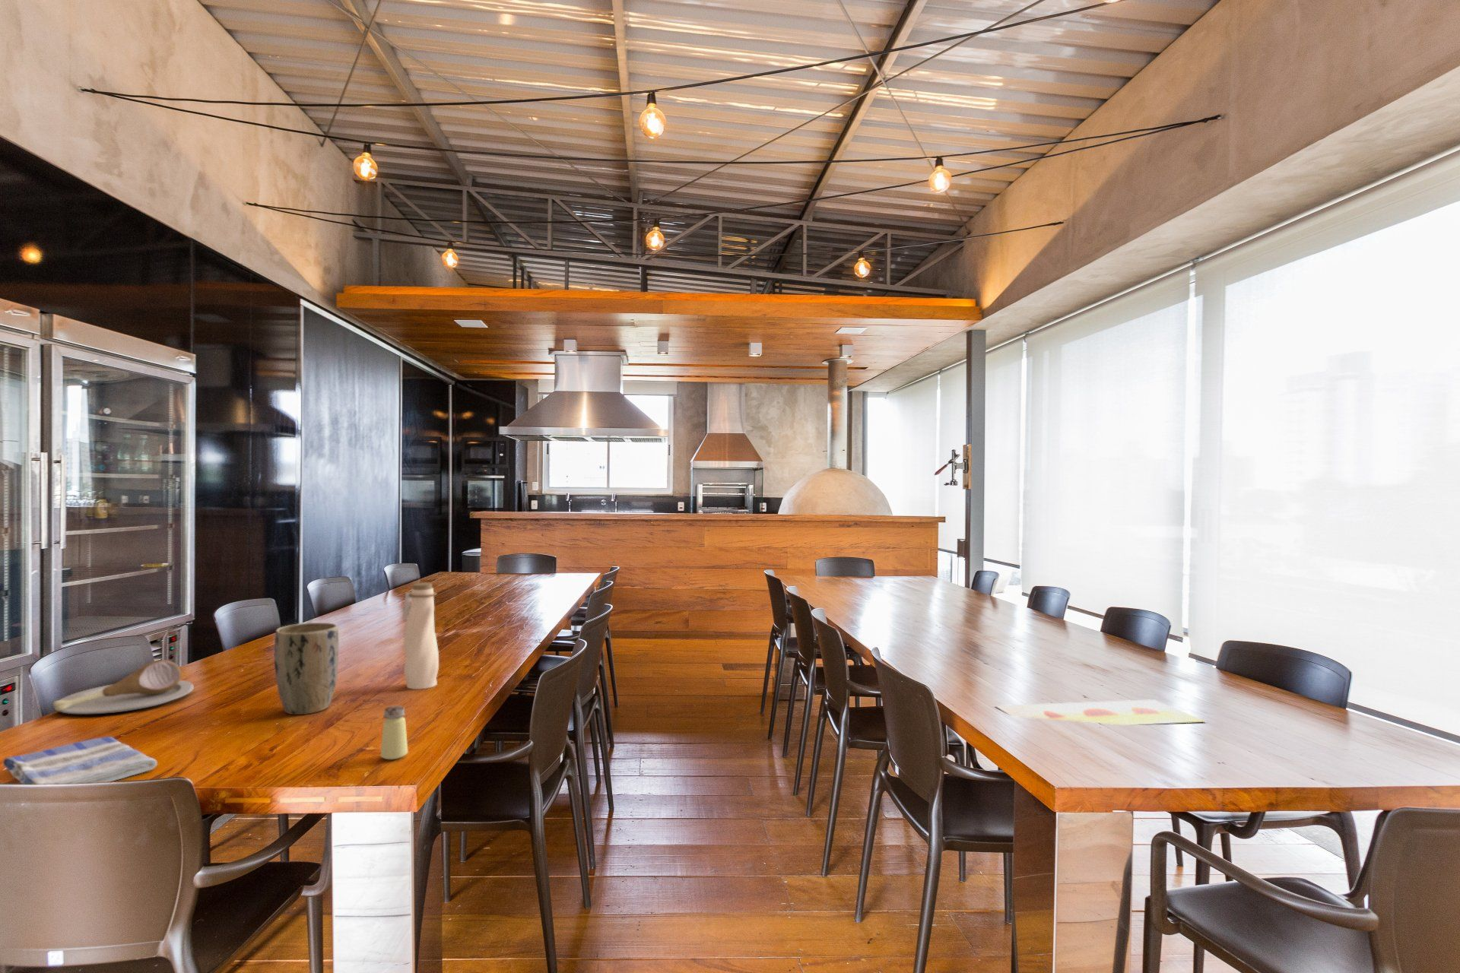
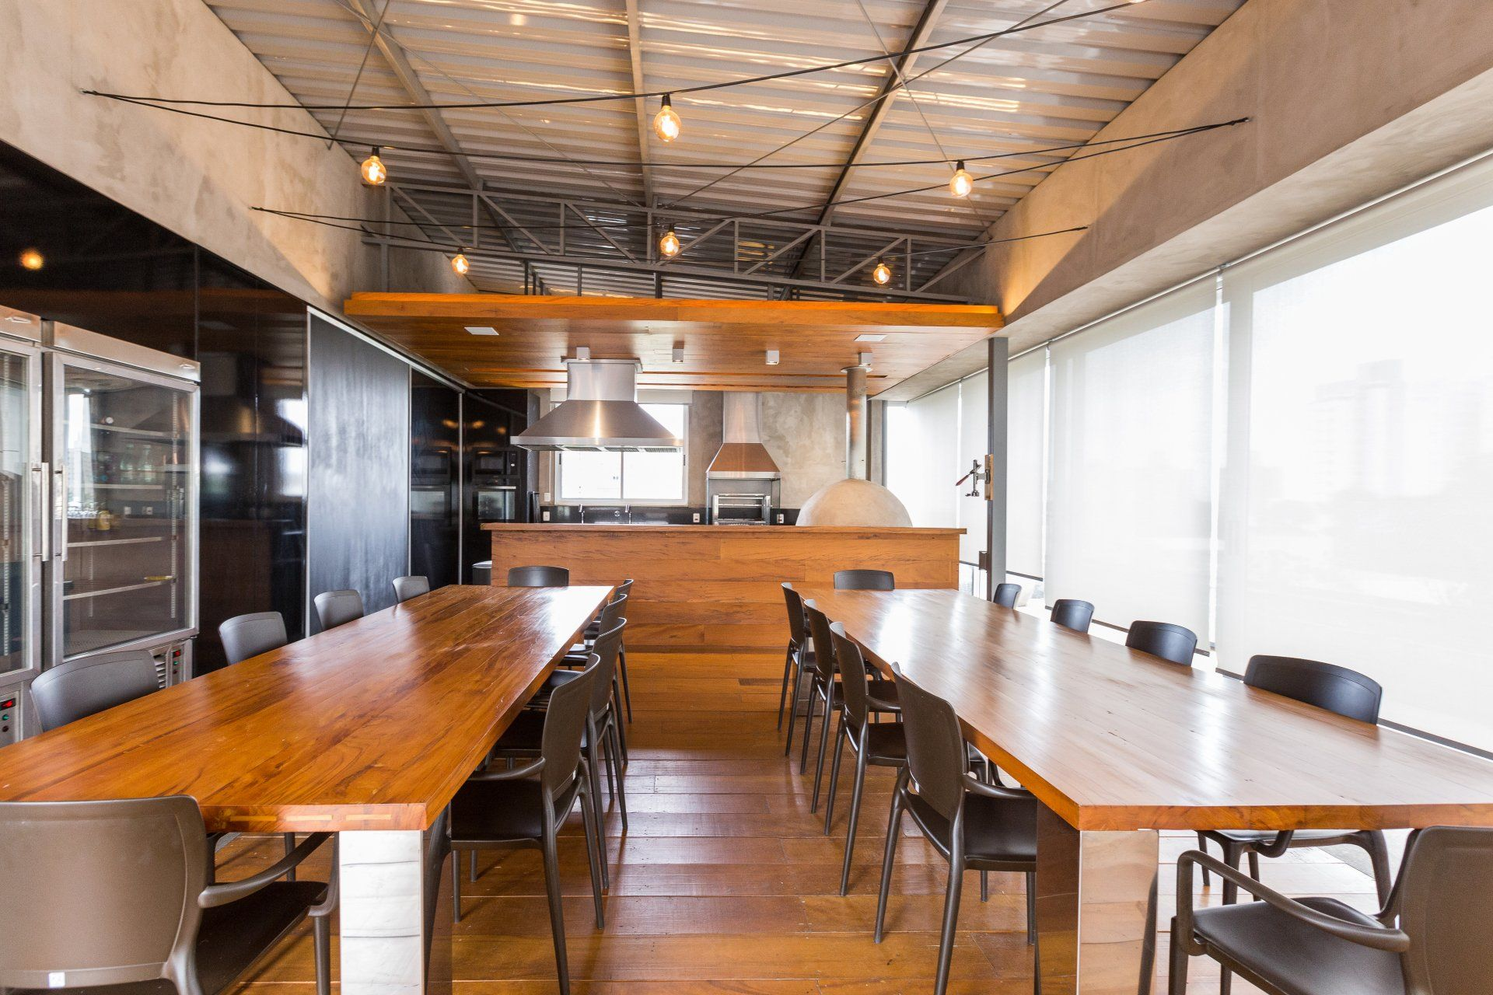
- plate (125, 683)
- saltshaker (394, 731)
- painting (1097, 713)
- water bottle (419, 634)
- plant pot (306, 668)
- dish towel (80, 762)
